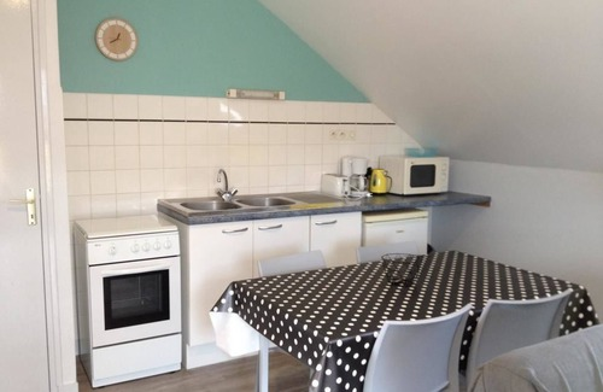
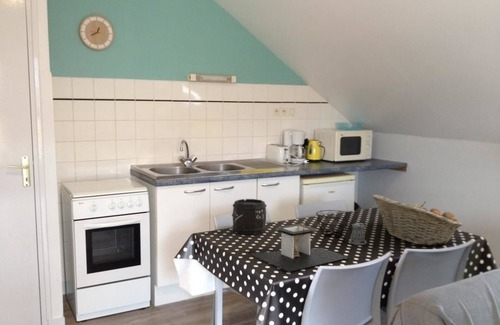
+ pepper shaker (356, 232)
+ fruit basket (414, 216)
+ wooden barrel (248, 216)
+ architectural model (295, 237)
